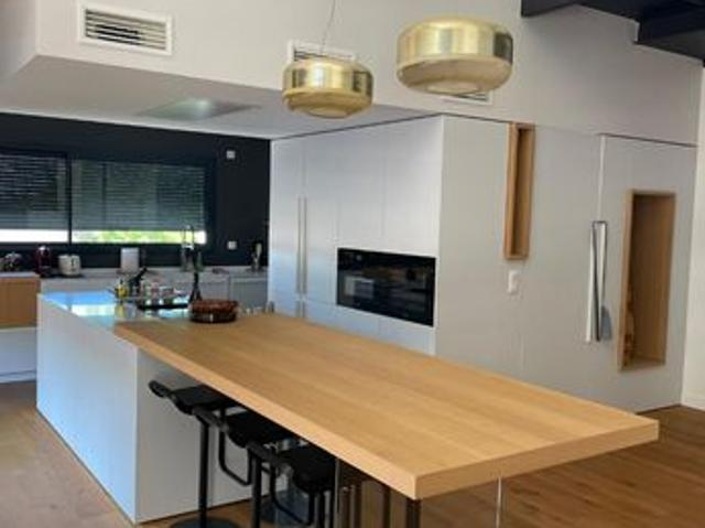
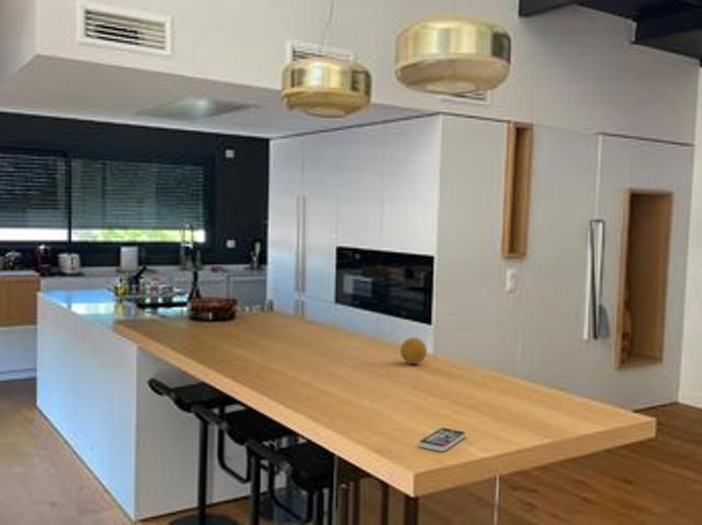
+ smartphone (442, 438)
+ fruit (412, 351)
